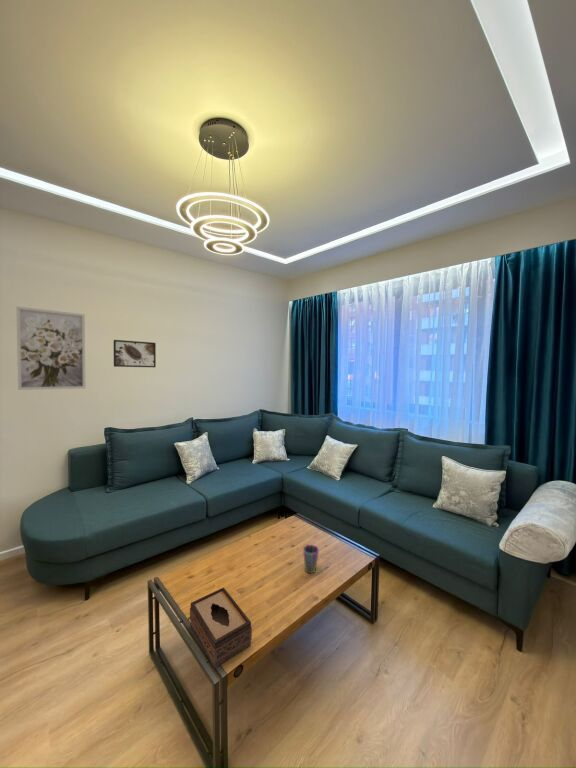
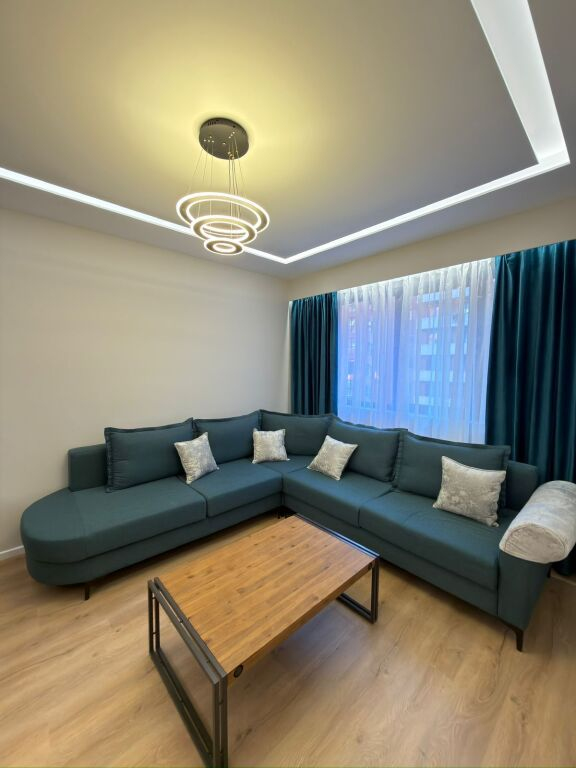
- wall art (52, 350)
- tissue box (219, 623)
- cup (310, 559)
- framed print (135, 354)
